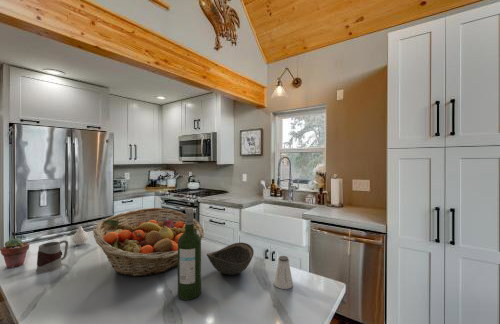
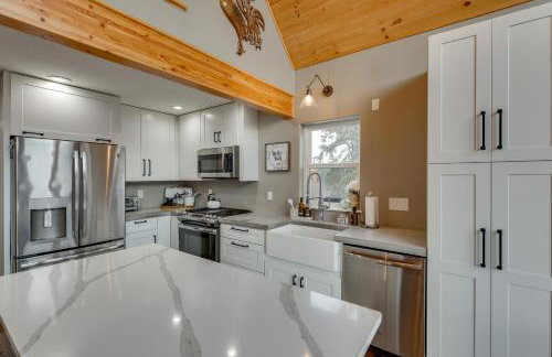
- saltshaker (283, 270)
- potted succulent (15, 251)
- fruit basket (154, 236)
- wine bottle (189, 251)
- bowl (230, 260)
- mug (53, 255)
- vase (80, 235)
